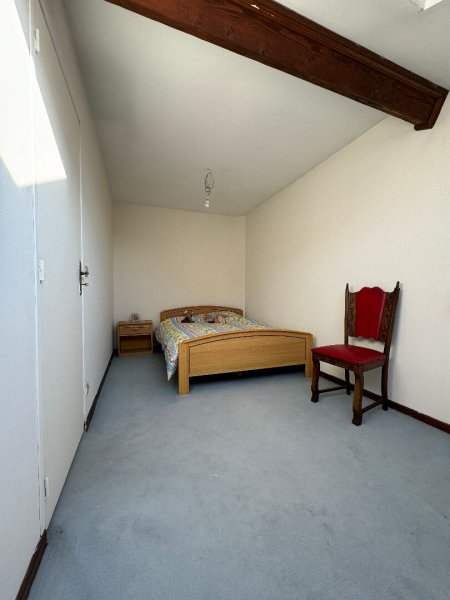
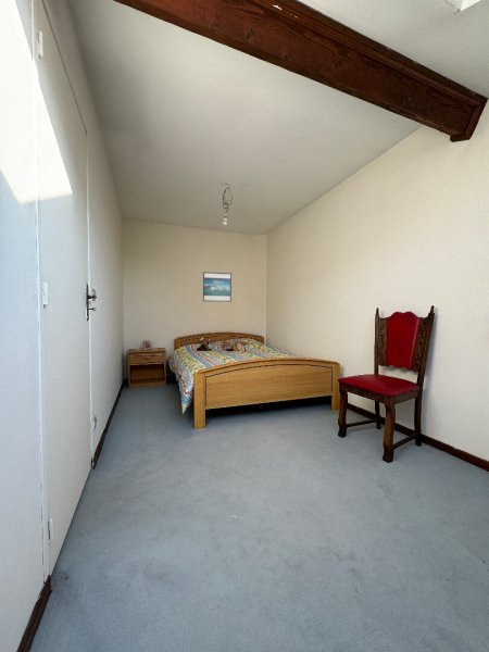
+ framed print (217, 287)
